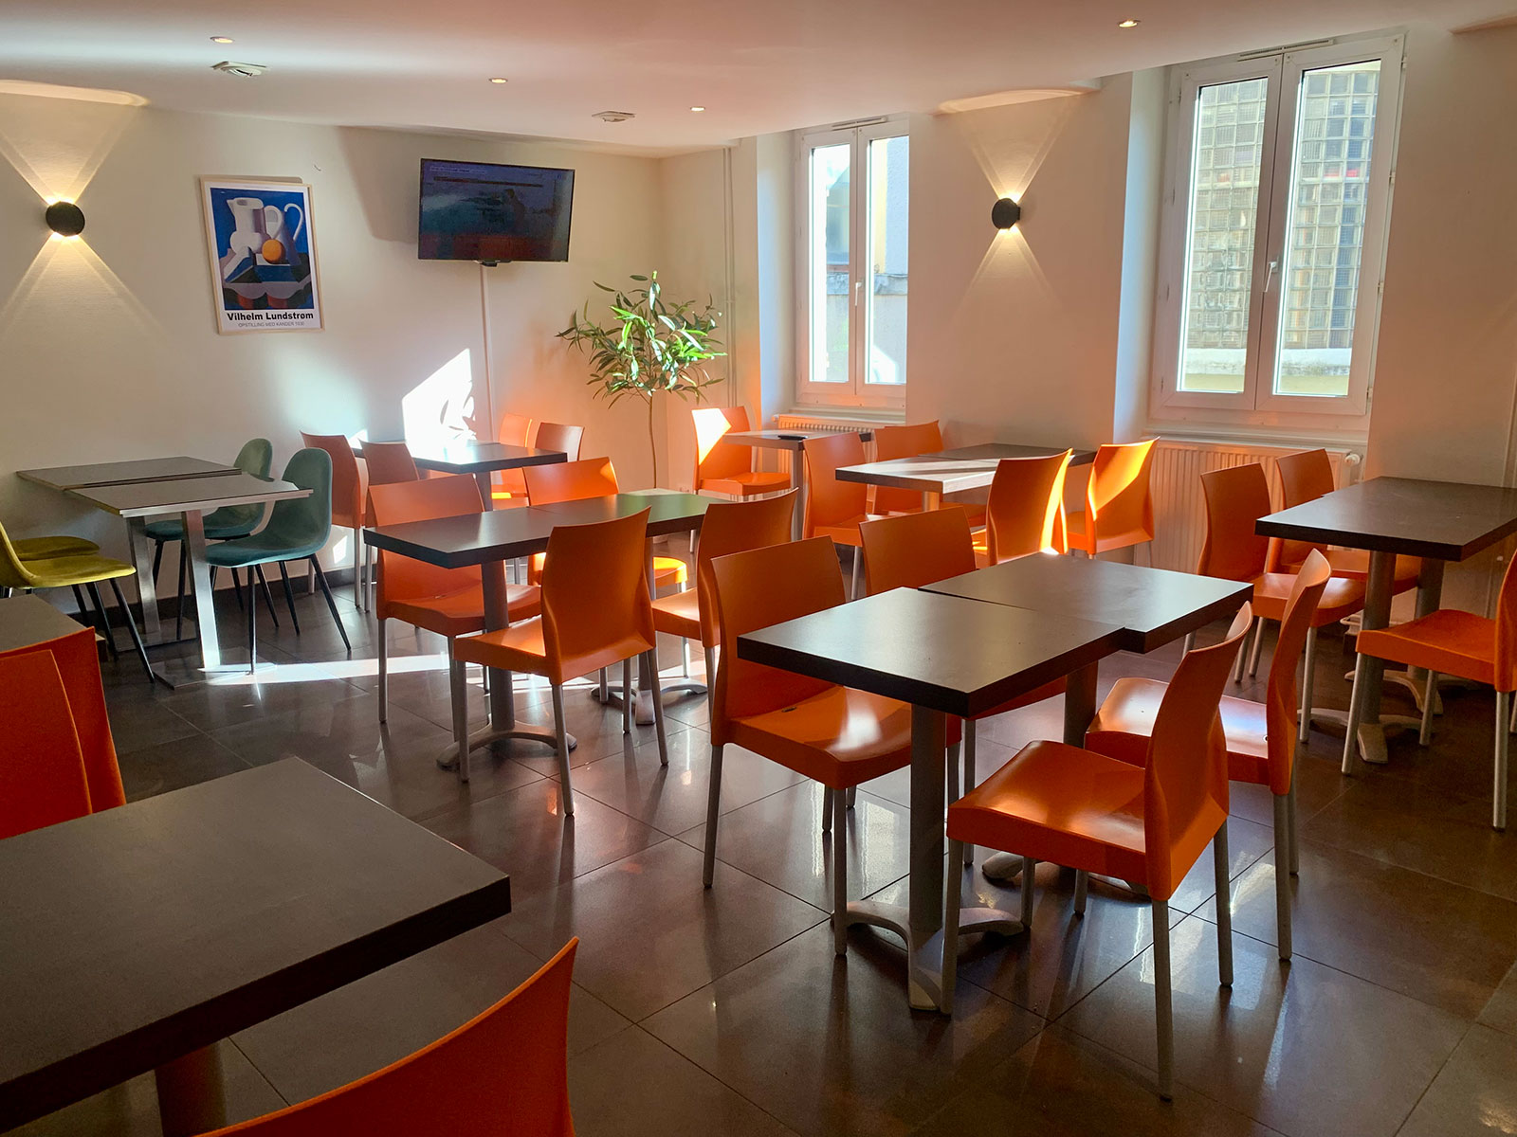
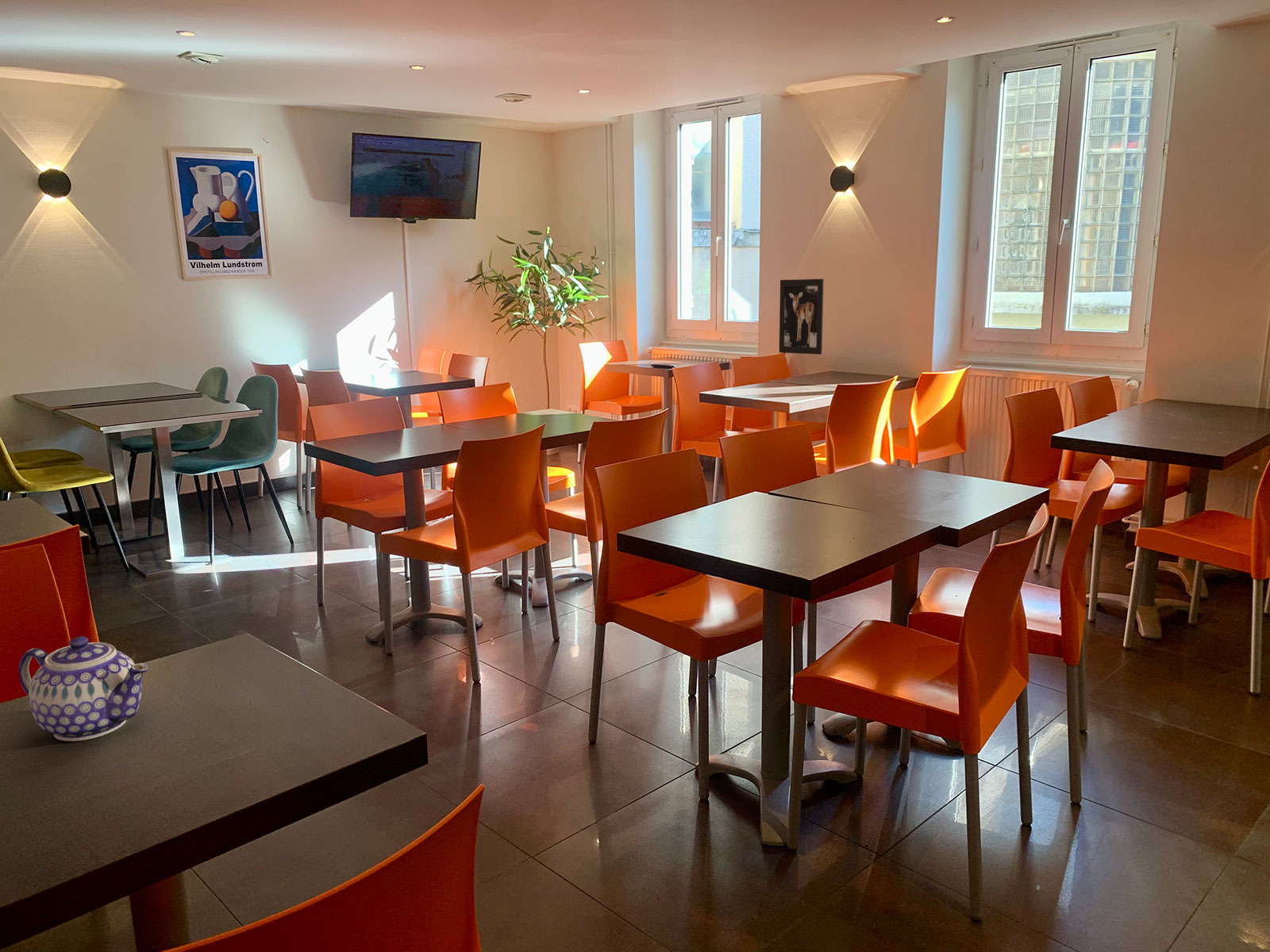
+ wall art (800, 317)
+ teapot (85, 681)
